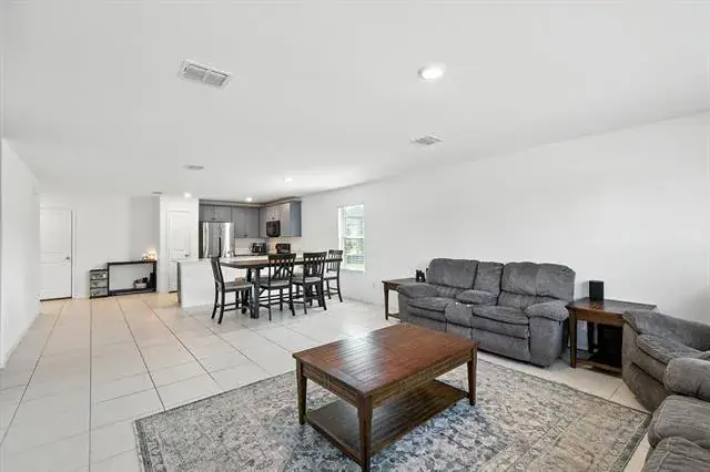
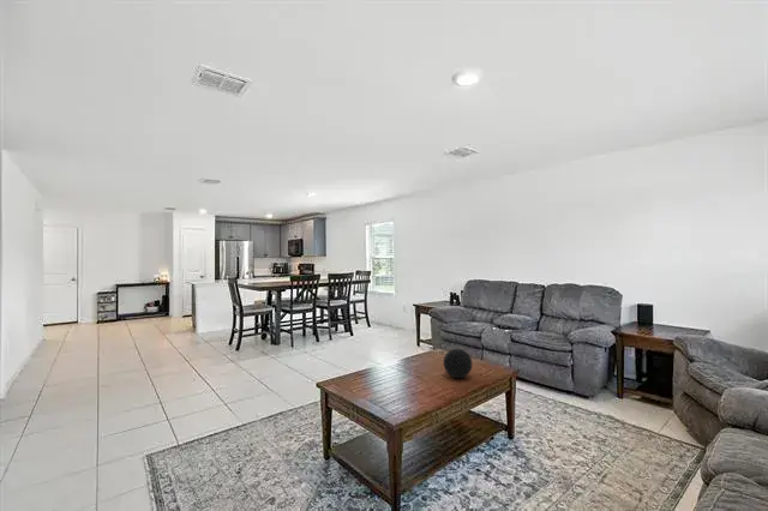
+ decorative orb (457, 362)
